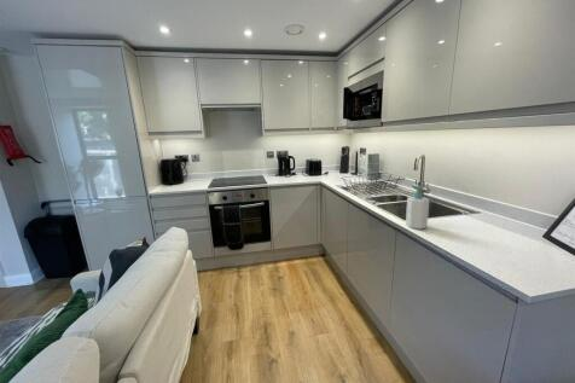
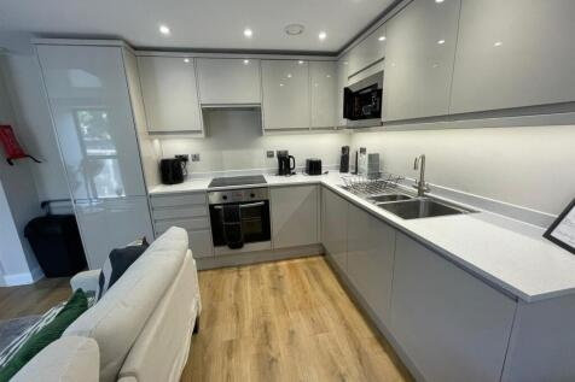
- soap bottle (417, 205)
